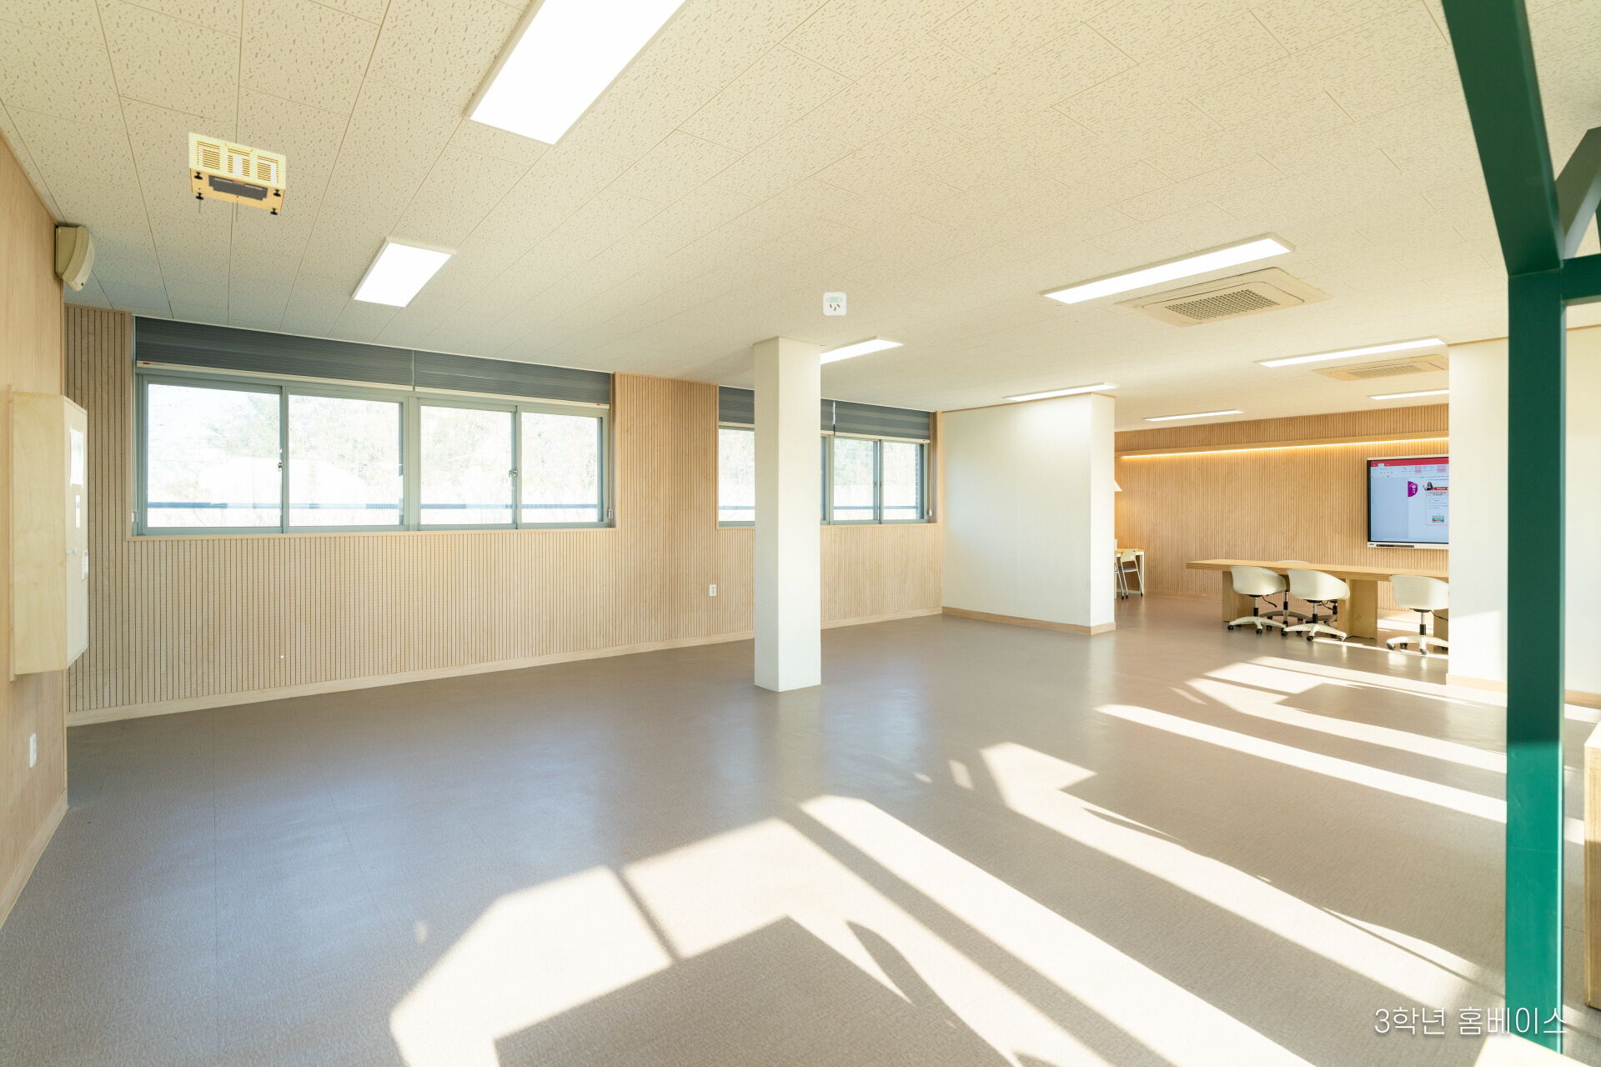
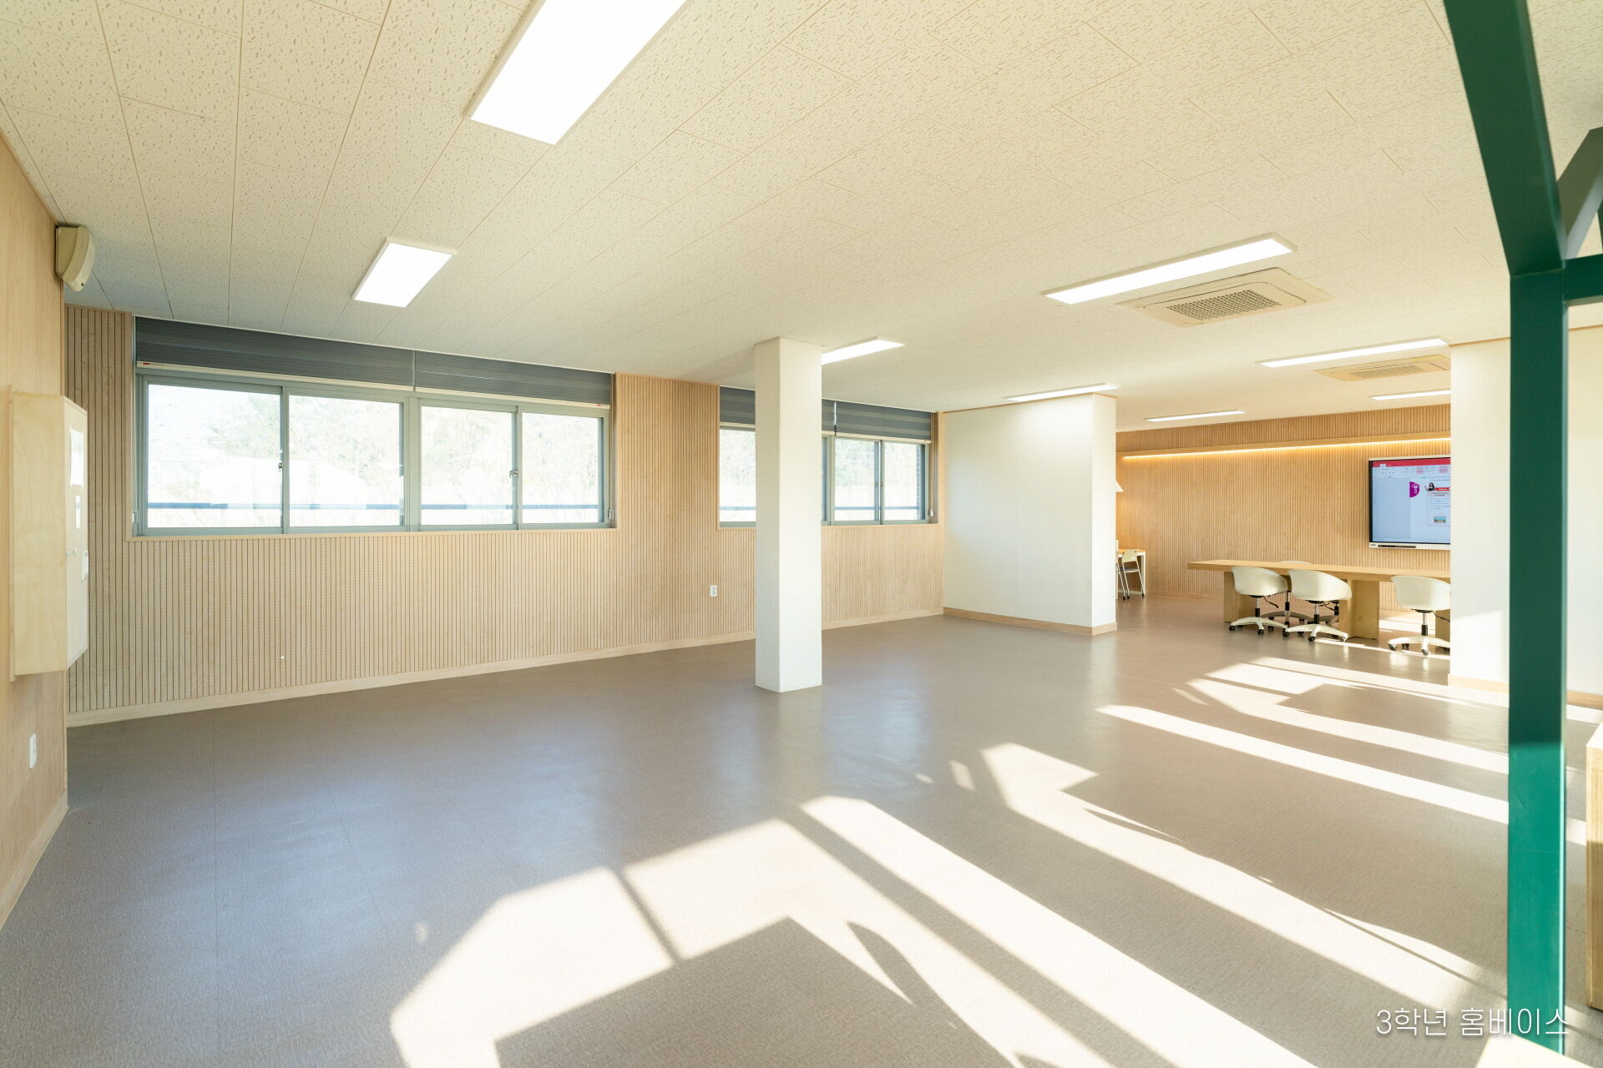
- projector (238, 181)
- smoke detector (834, 304)
